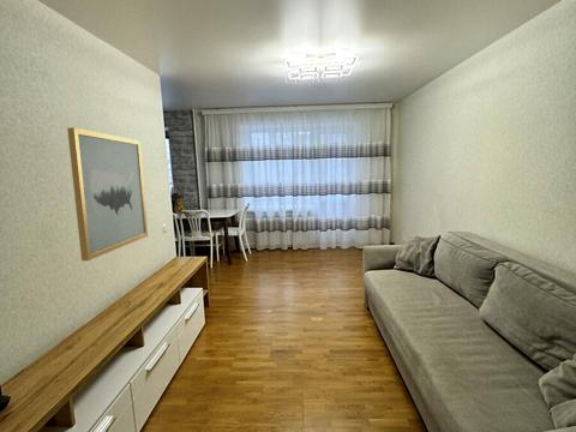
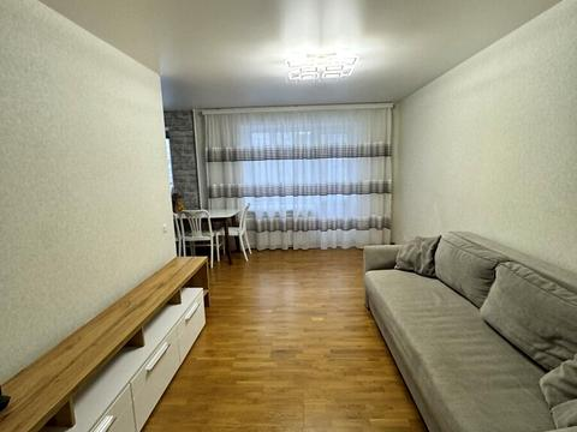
- wall art (114, 192)
